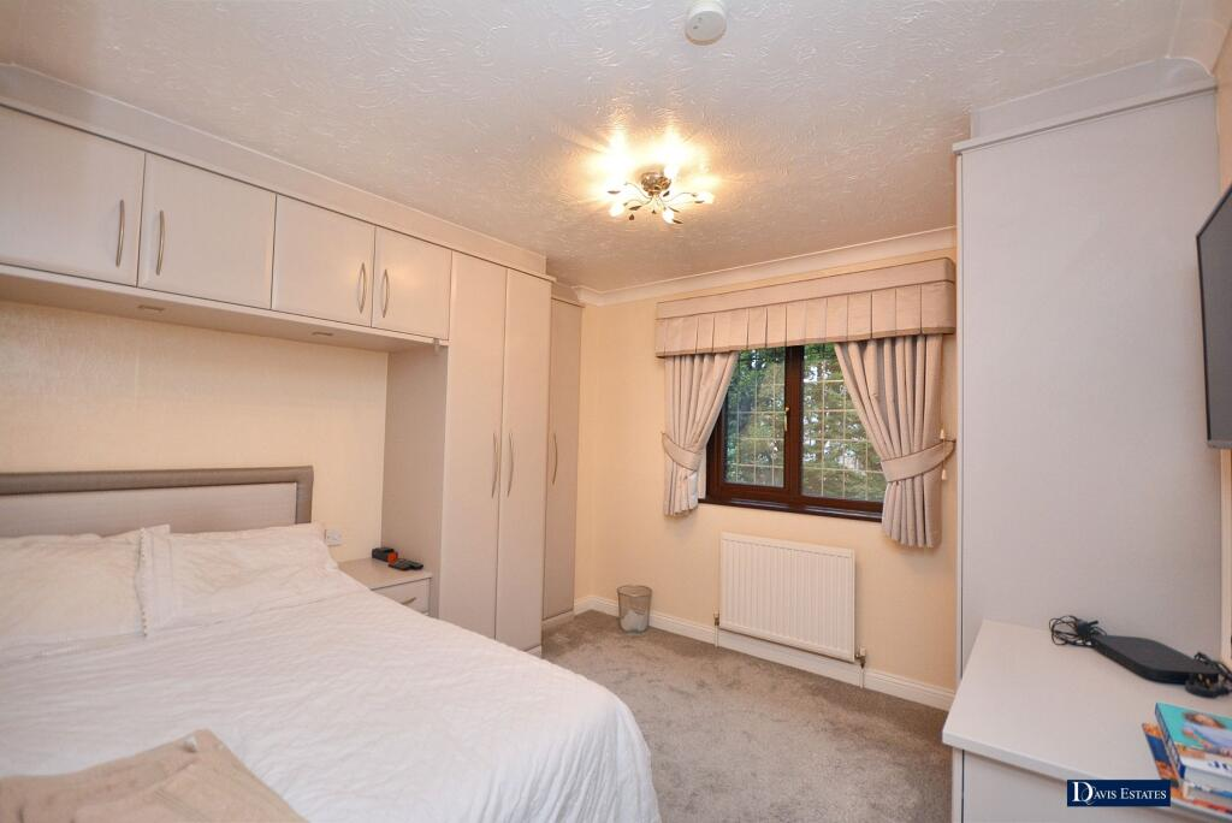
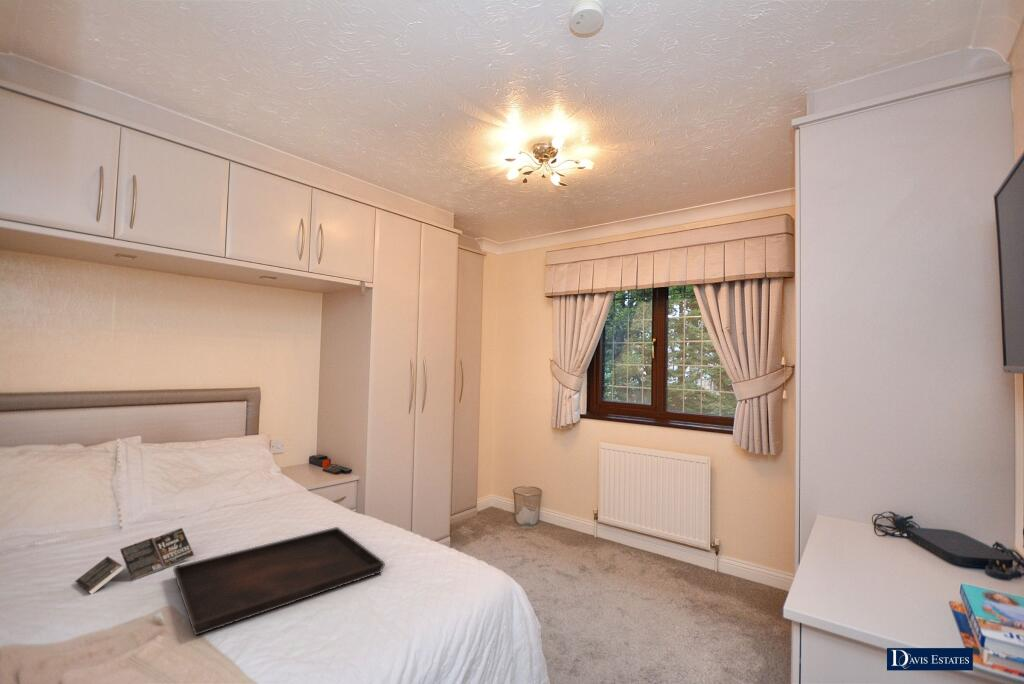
+ paperback book (139, 556)
+ serving tray (281, 569)
